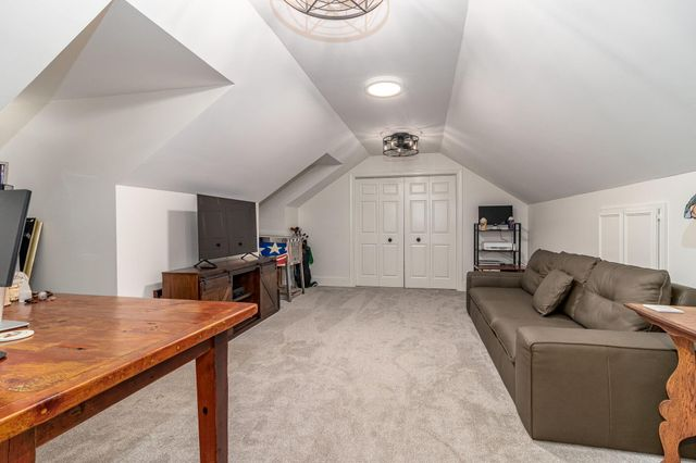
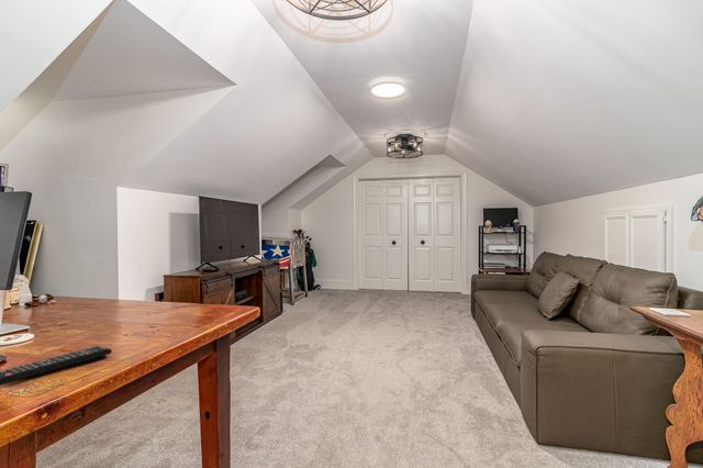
+ remote control (56, 363)
